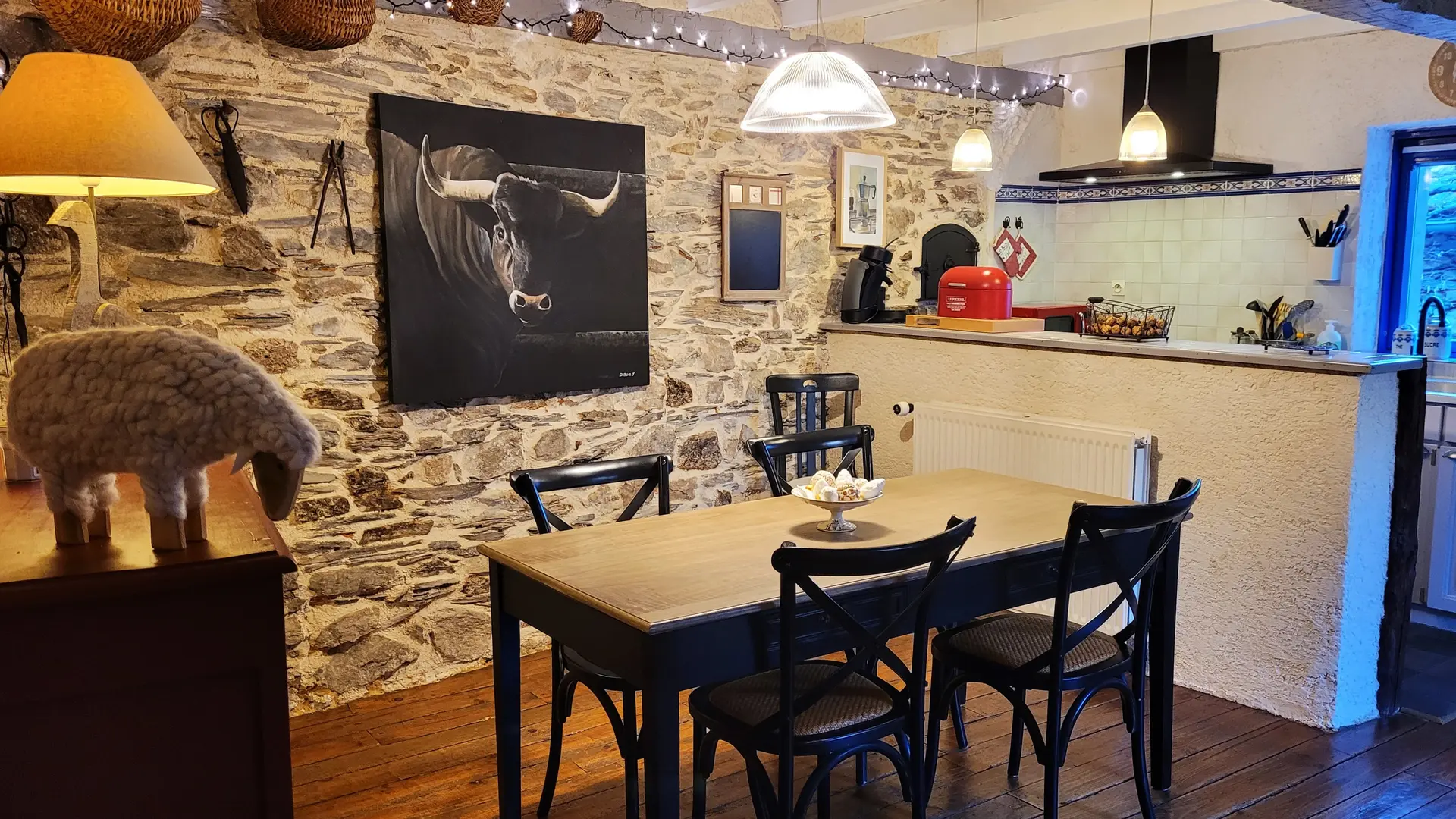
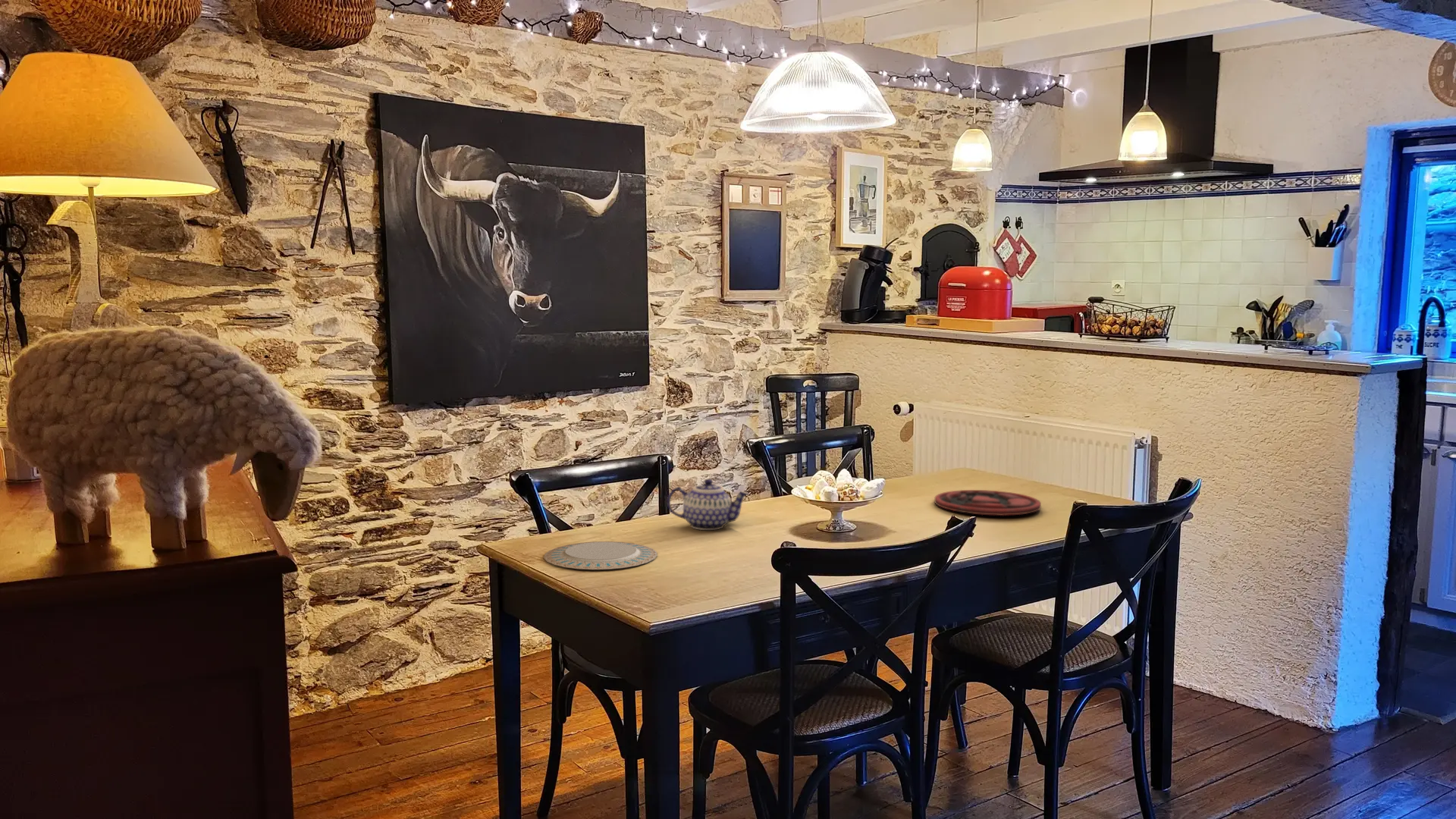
+ plate (987, 501)
+ chinaware (601, 552)
+ teapot (708, 503)
